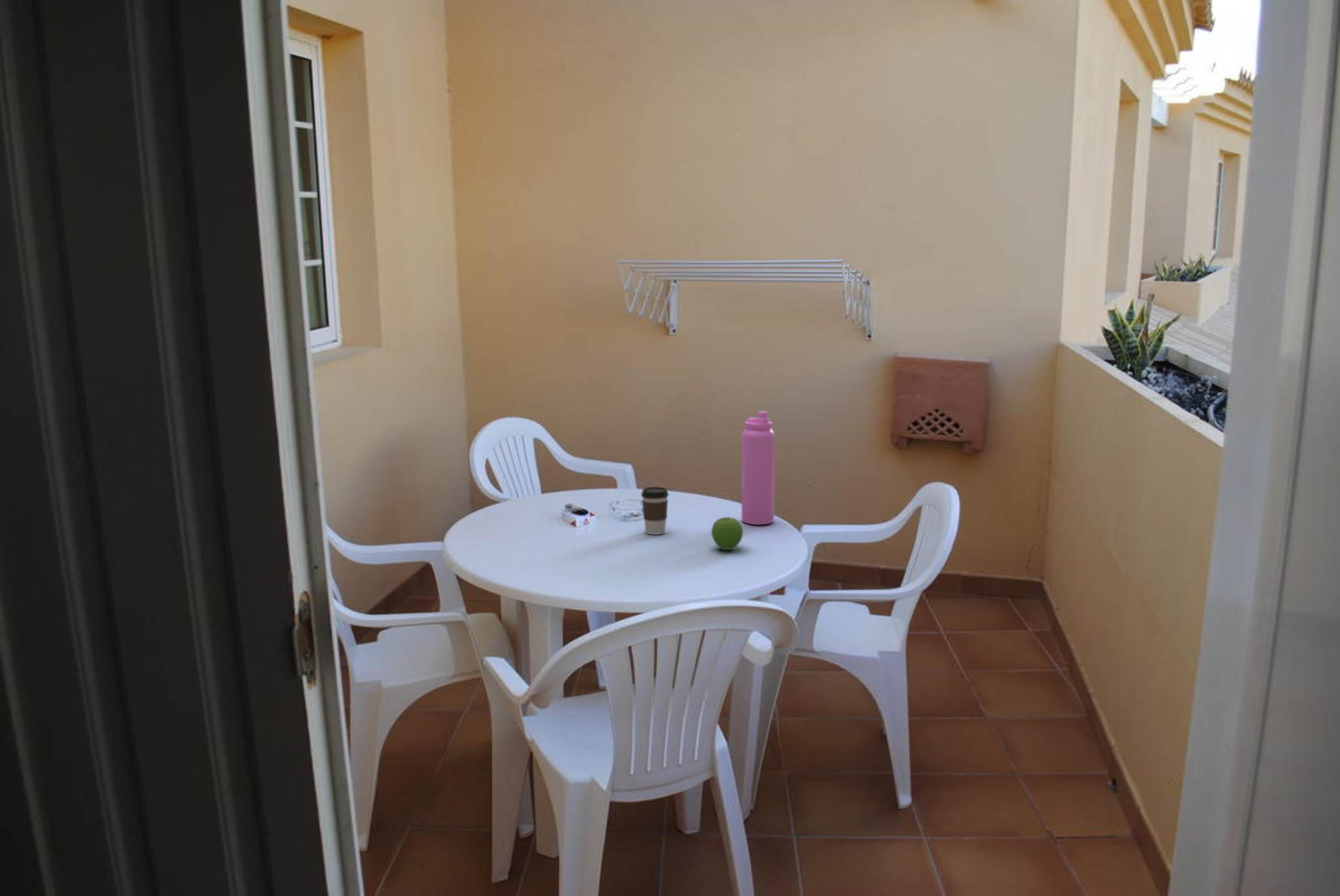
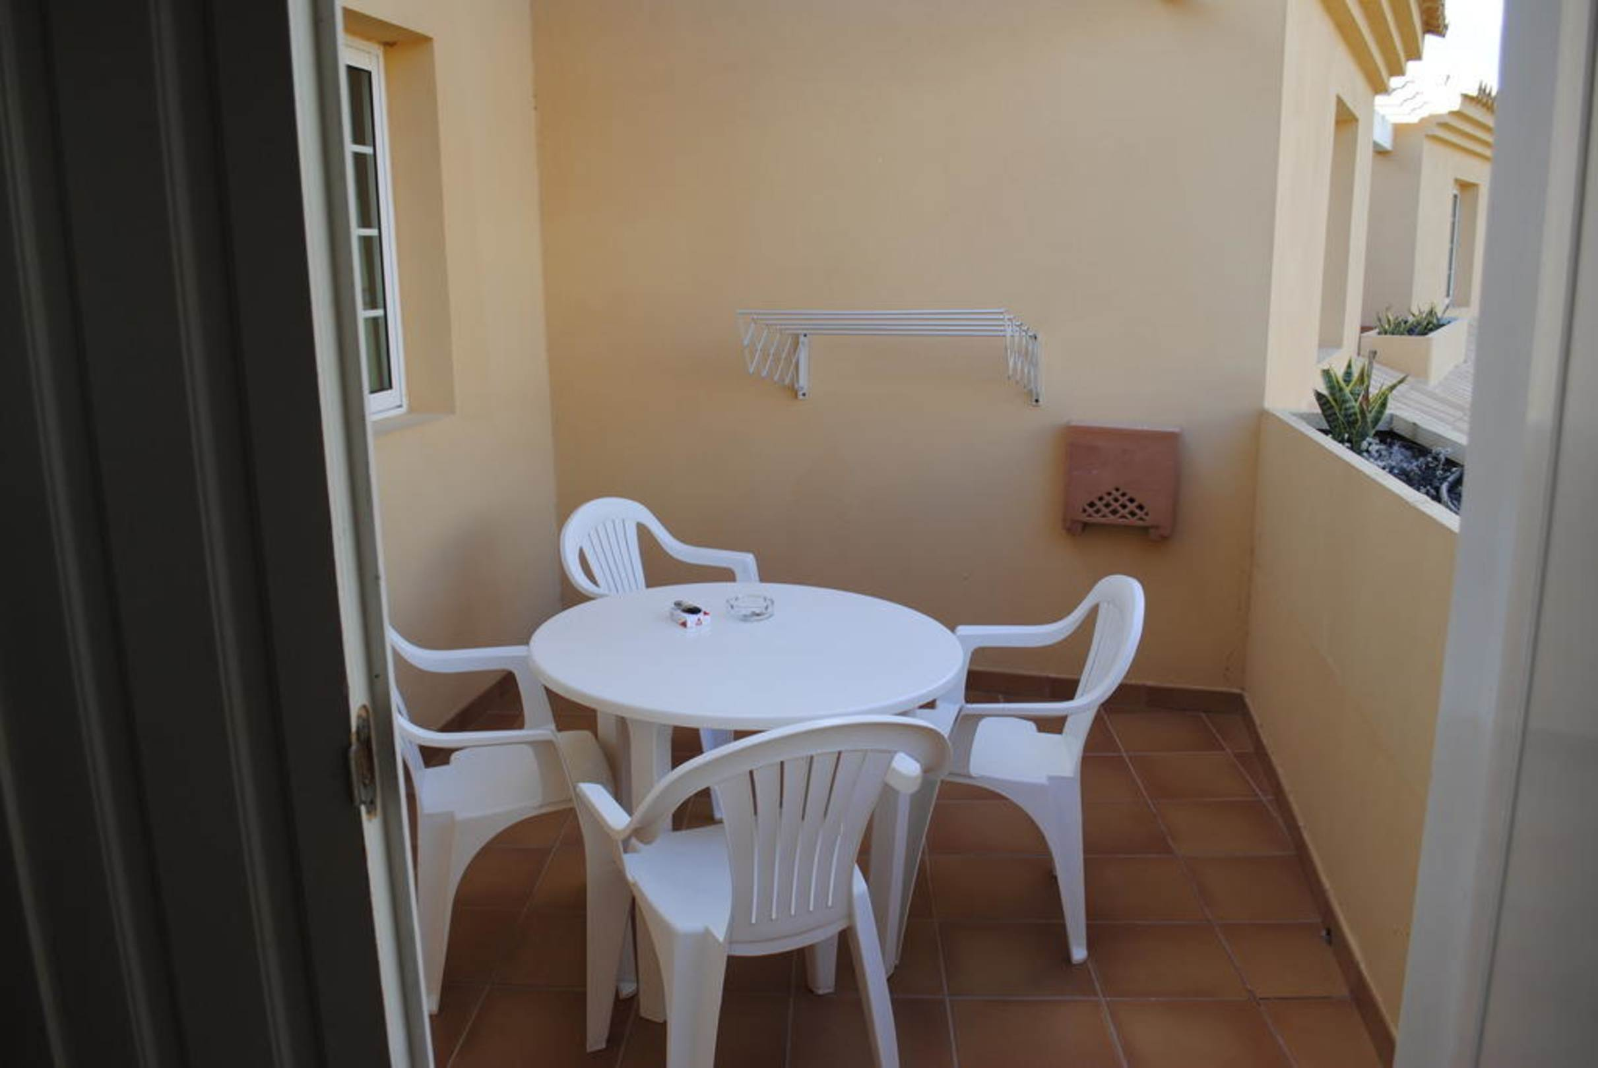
- fruit (727, 533)
- water bottle (758, 466)
- coffee cup (655, 510)
